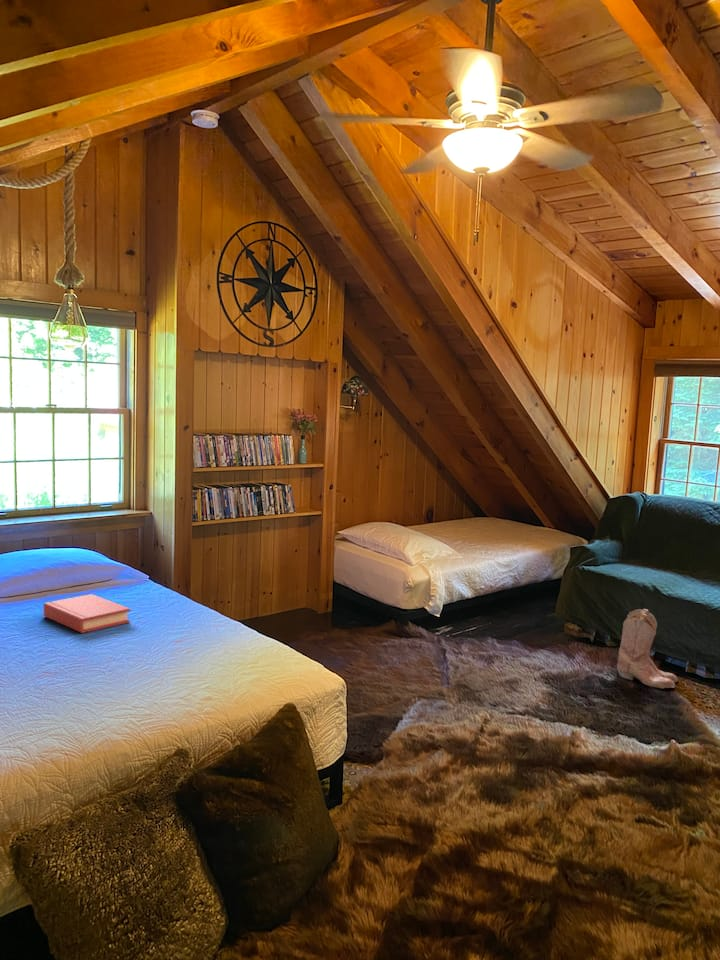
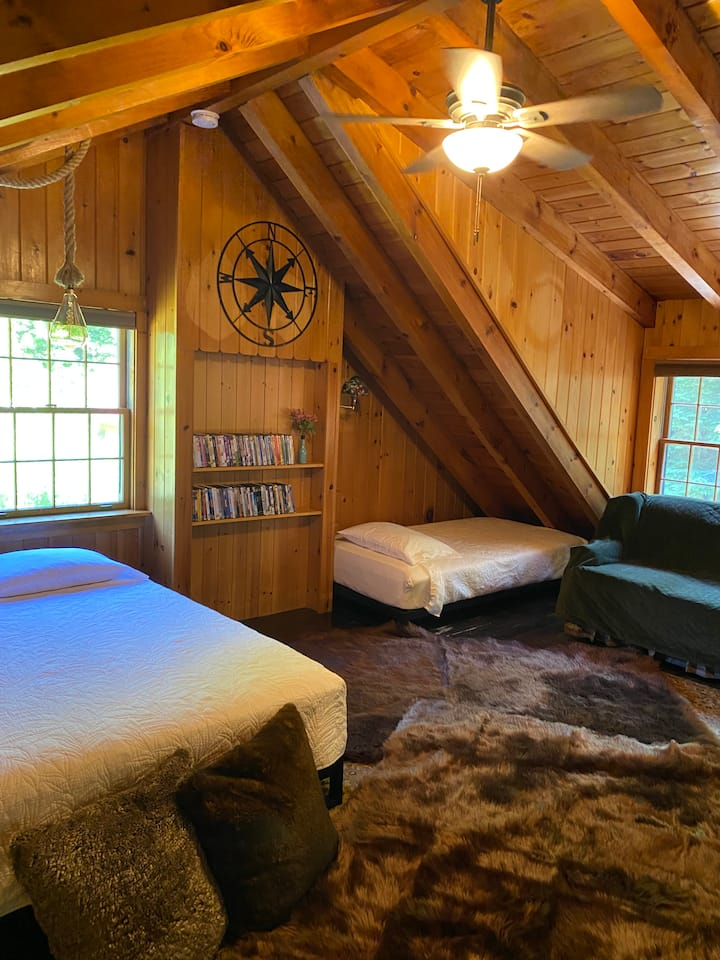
- hardback book (86, 612)
- boots (650, 646)
